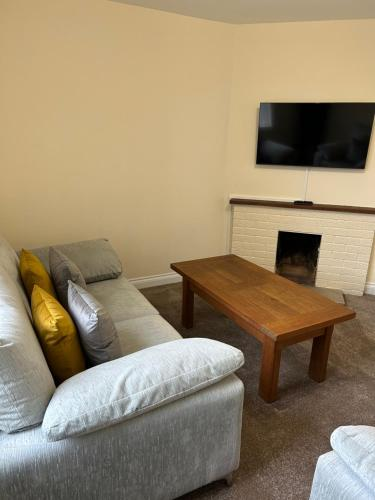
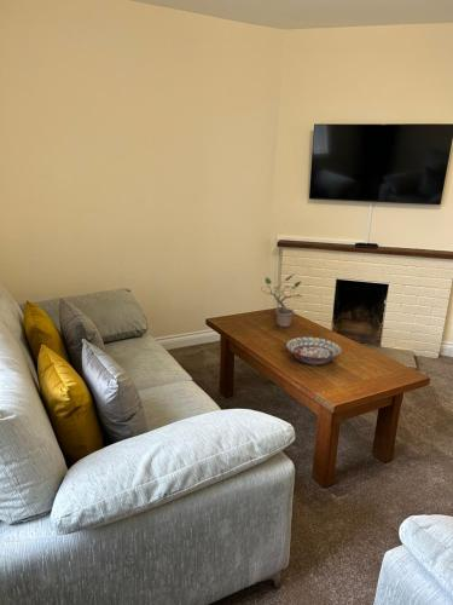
+ potted plant (280, 295)
+ decorative bowl (313, 352)
